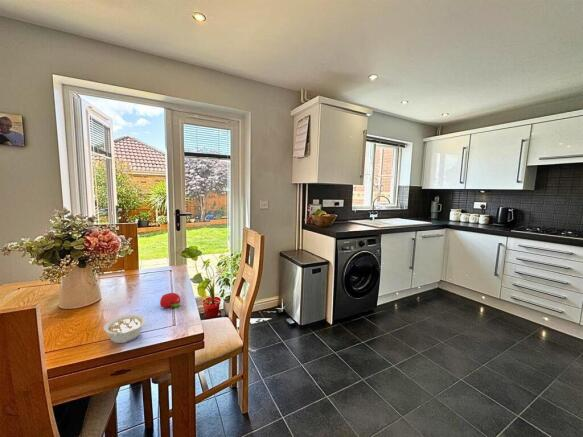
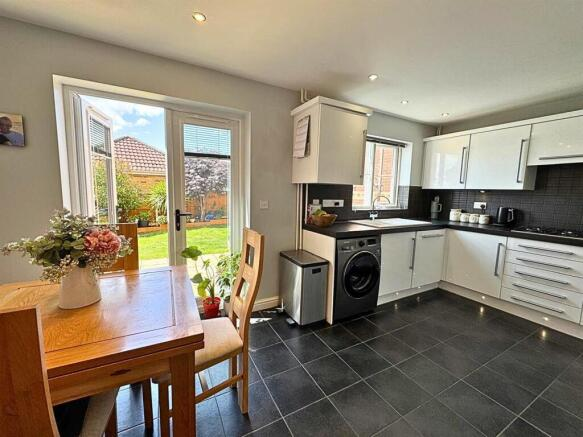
- fruit (170, 300)
- legume (126, 328)
